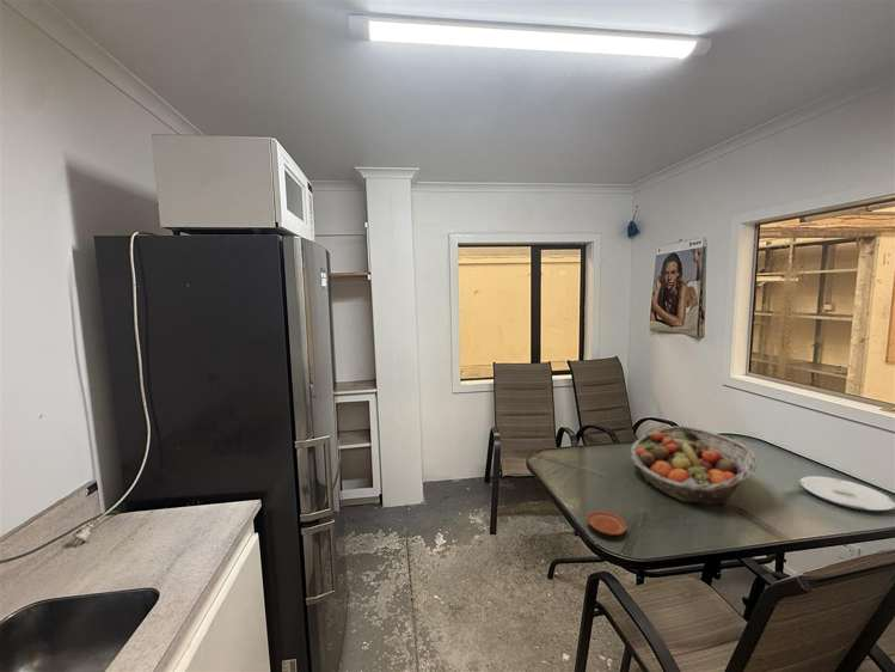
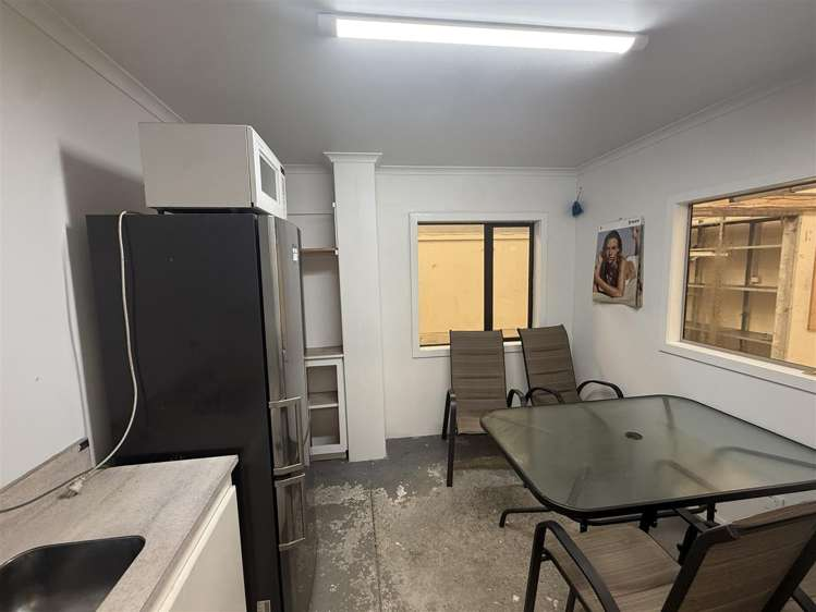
- plate (606, 524)
- fruit basket (687, 462)
- plate (844, 494)
